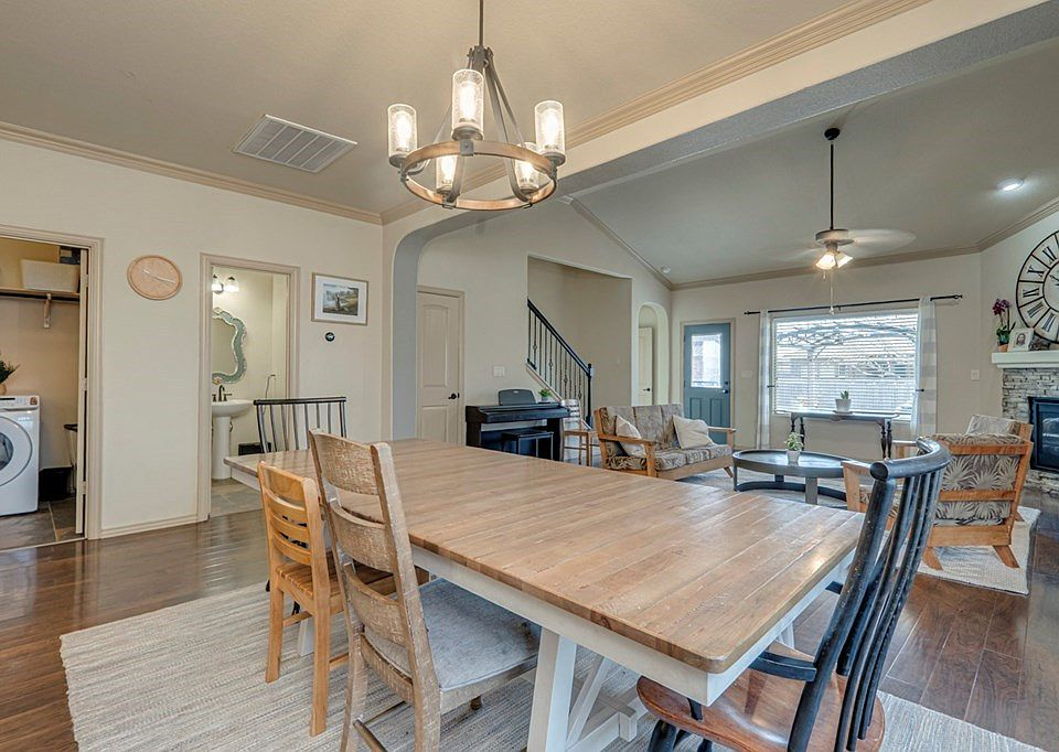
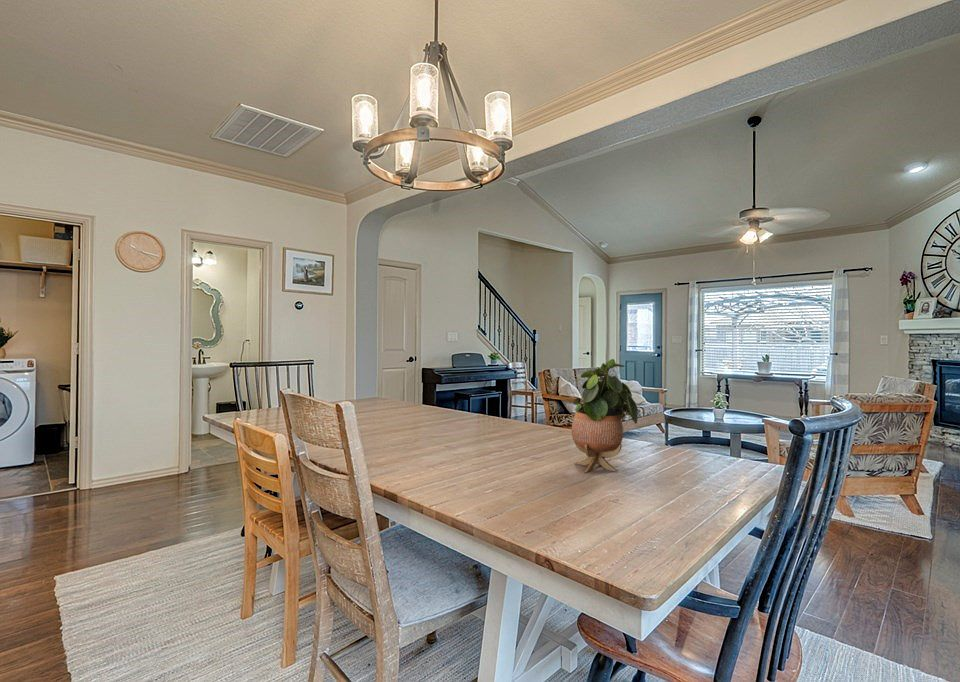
+ potted plant (604, 413)
